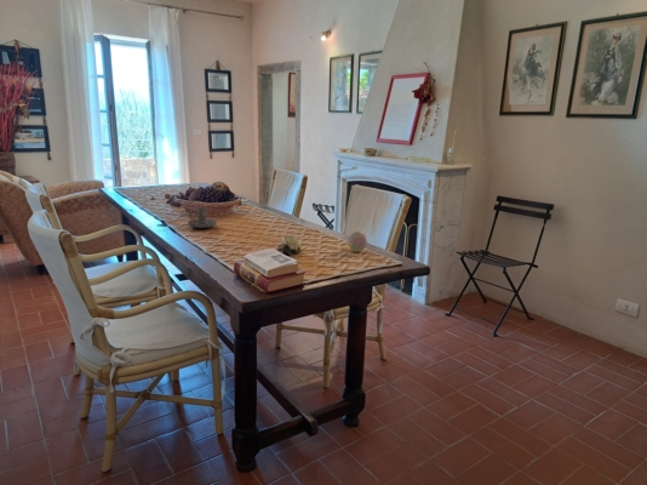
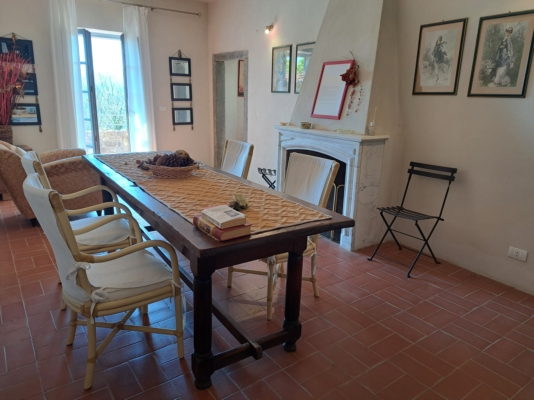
- candle holder (200, 217)
- apple (356, 240)
